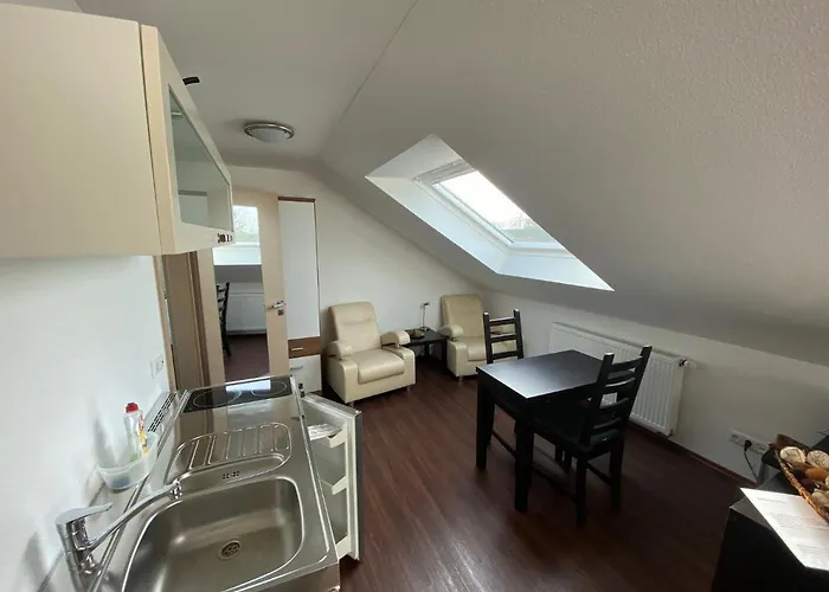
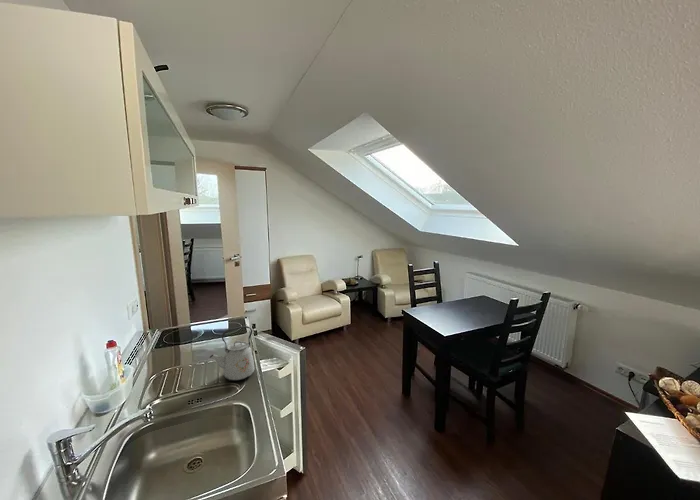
+ kettle (232, 353)
